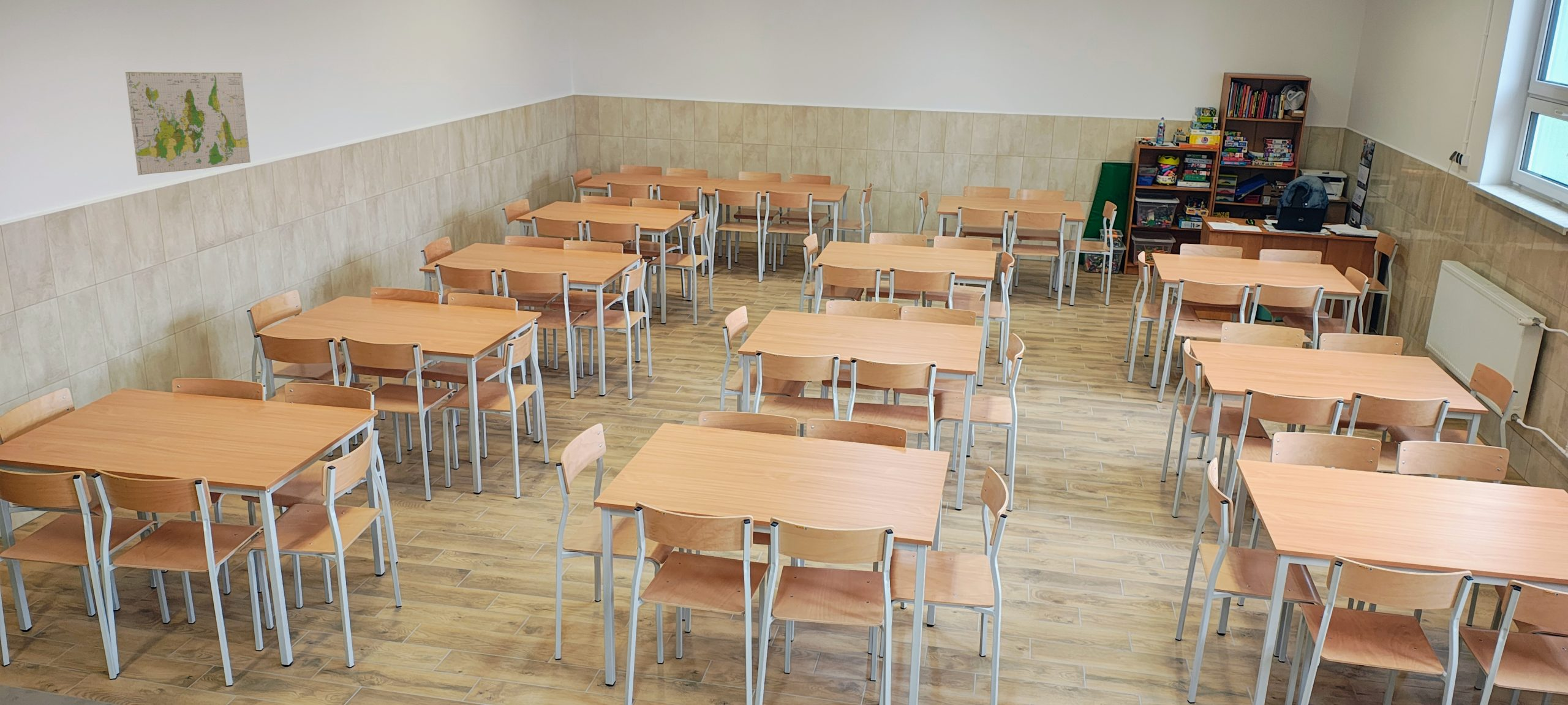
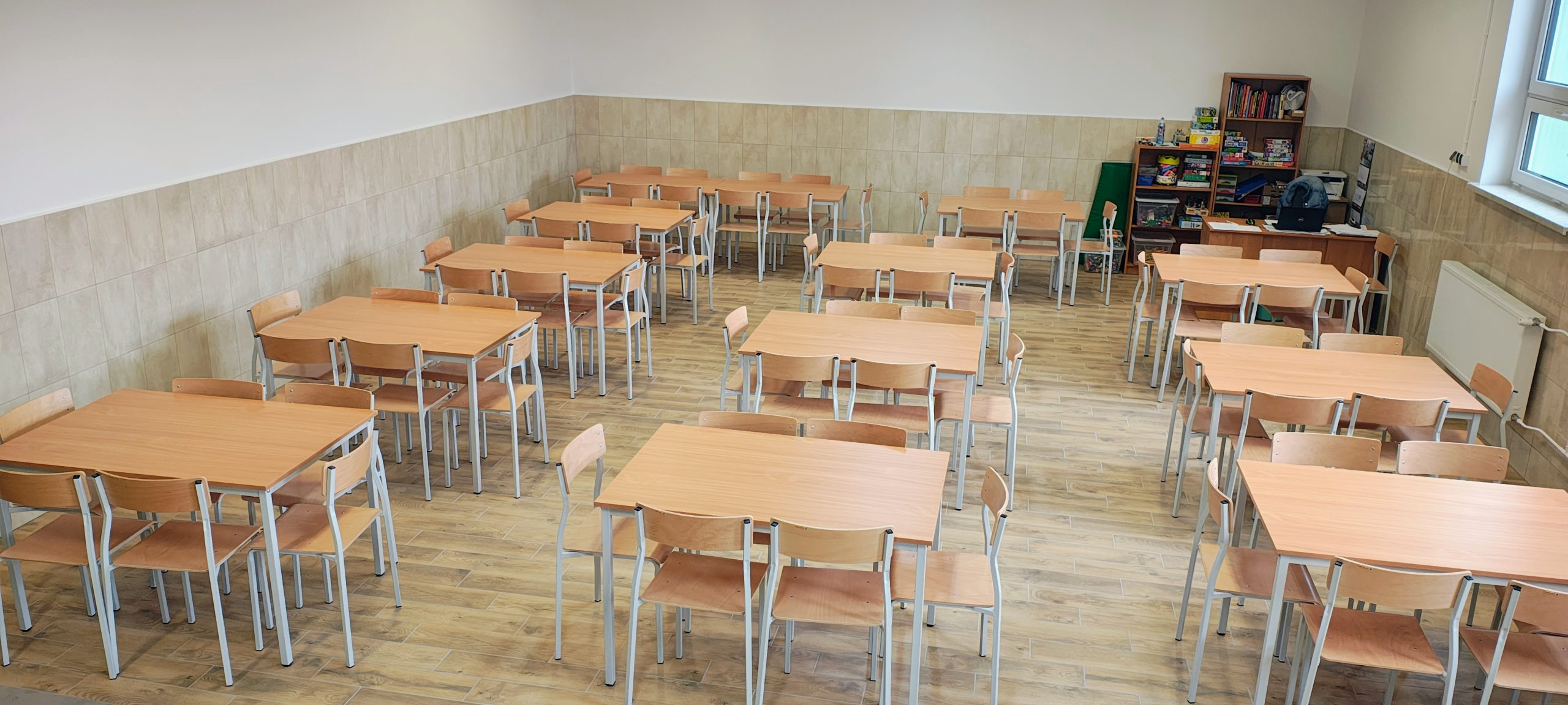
- map (194, 121)
